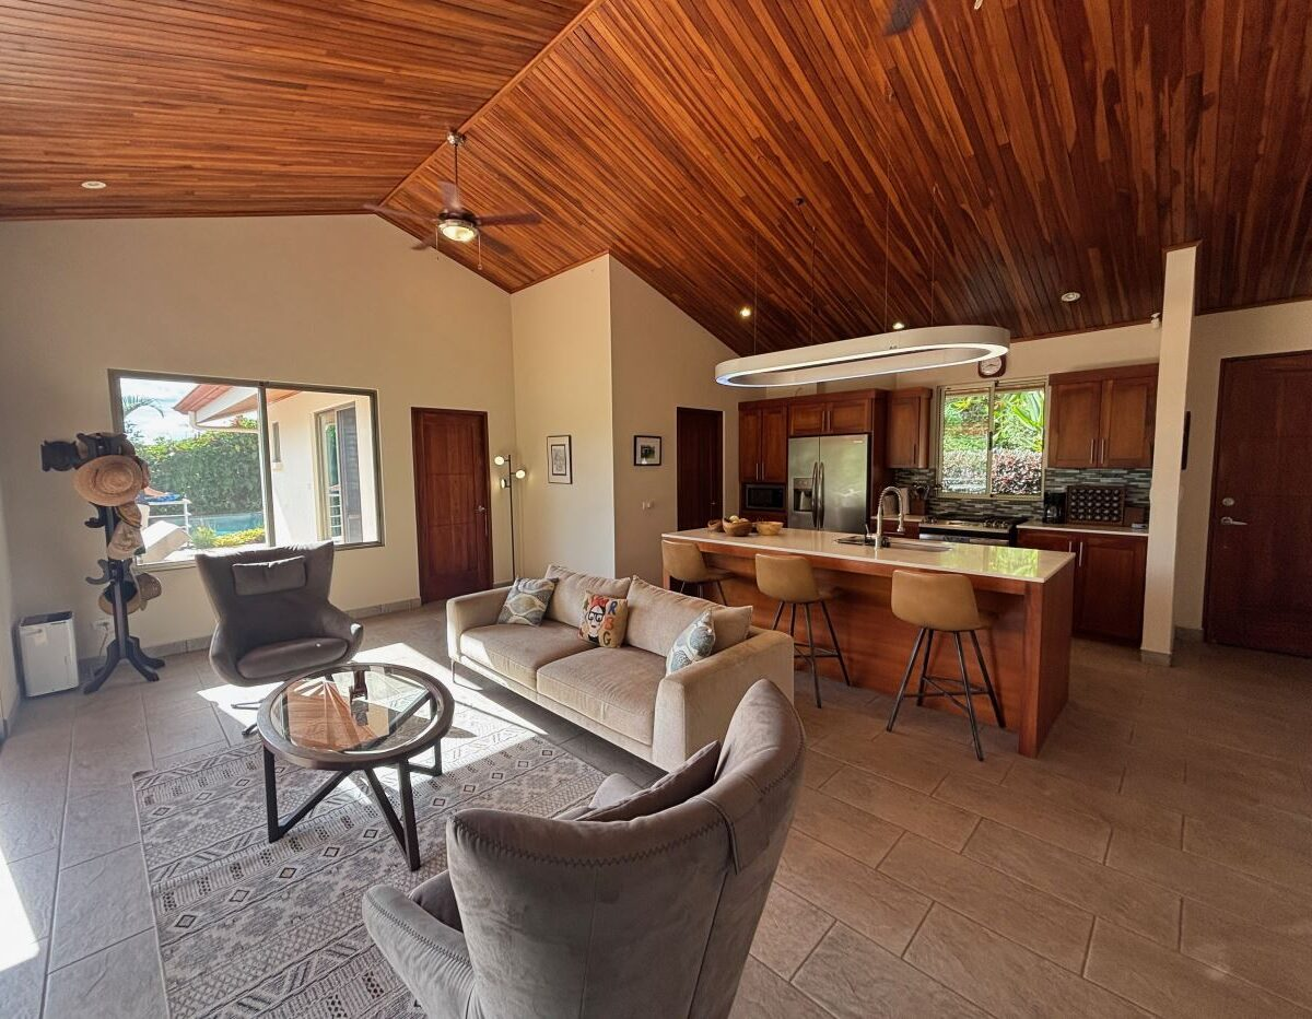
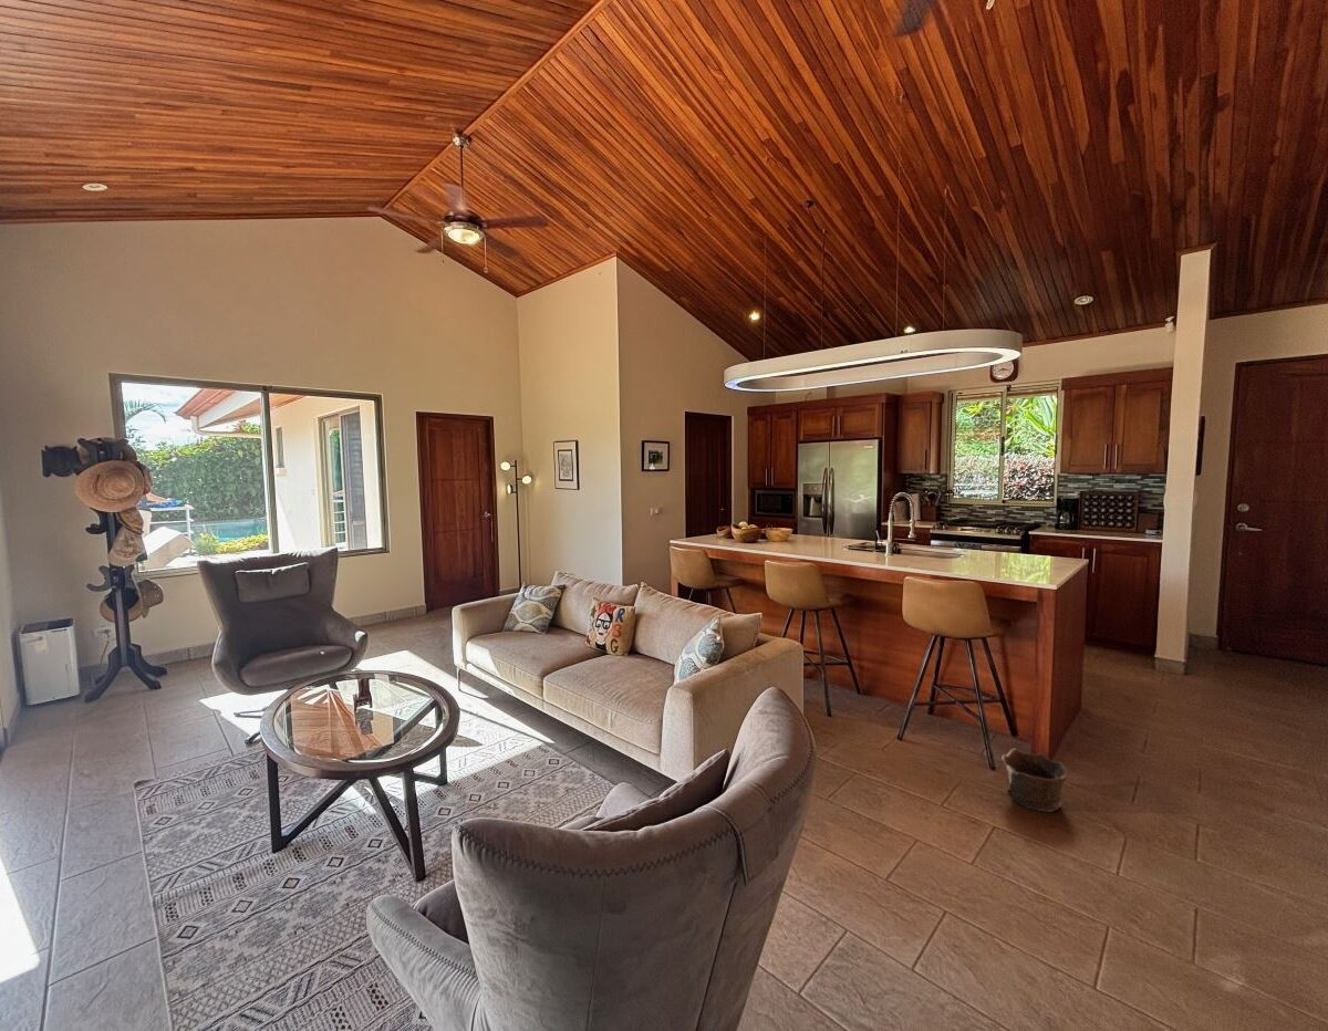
+ clay pot (1034, 772)
